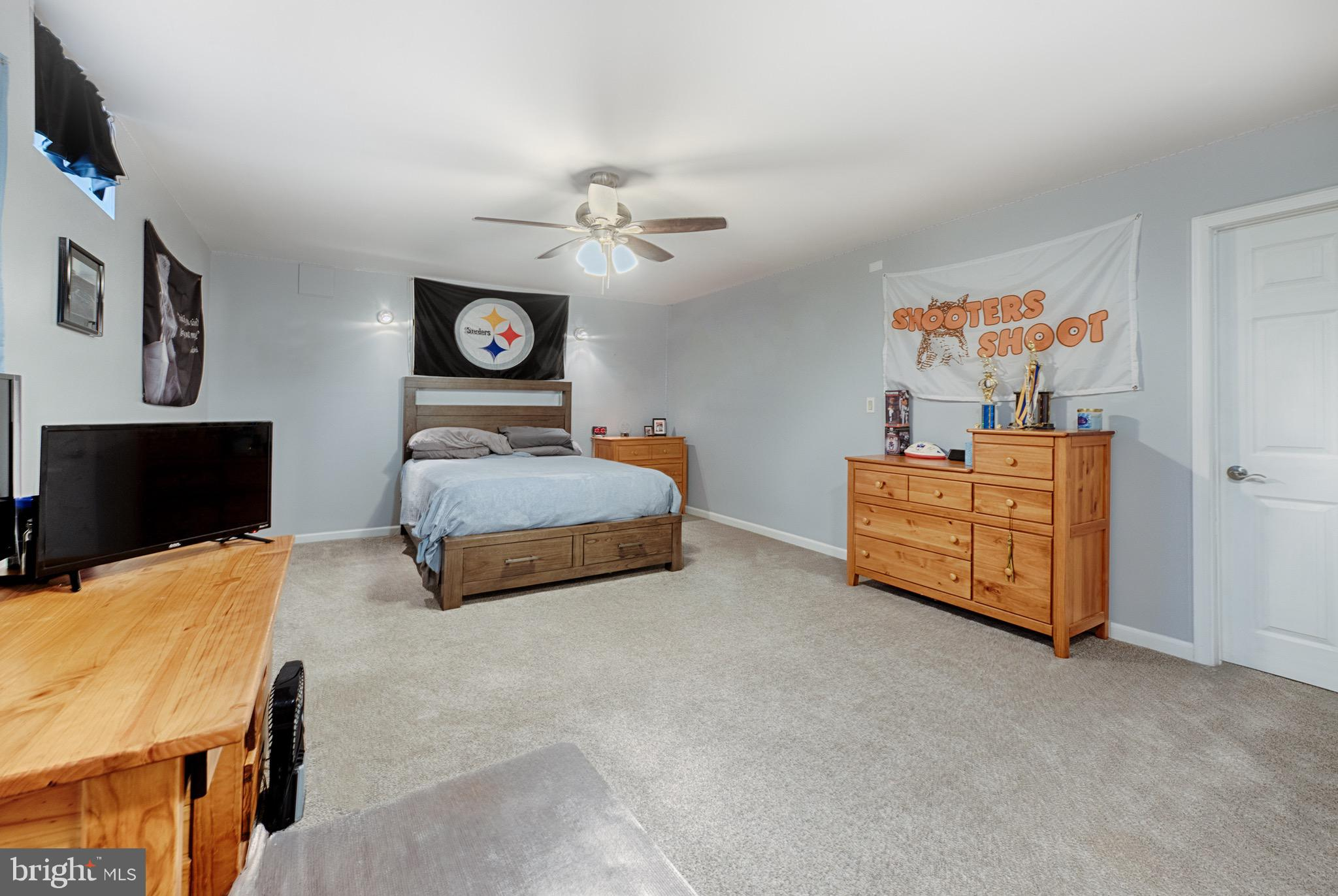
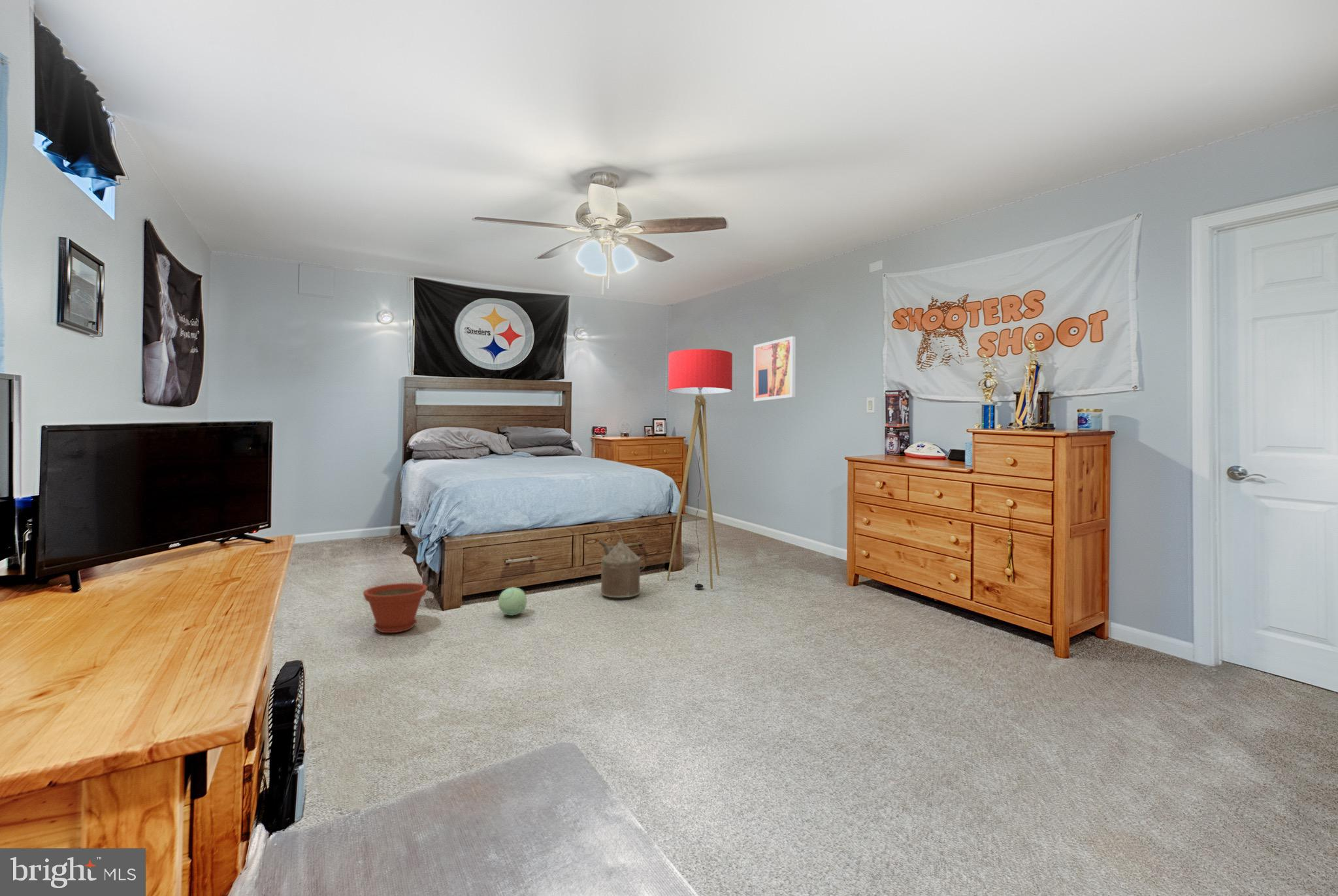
+ floor lamp (698, 467)
+ plush toy (512, 601)
+ wall art (774, 370)
+ watering can (622, 561)
+ plant pot (395, 609)
